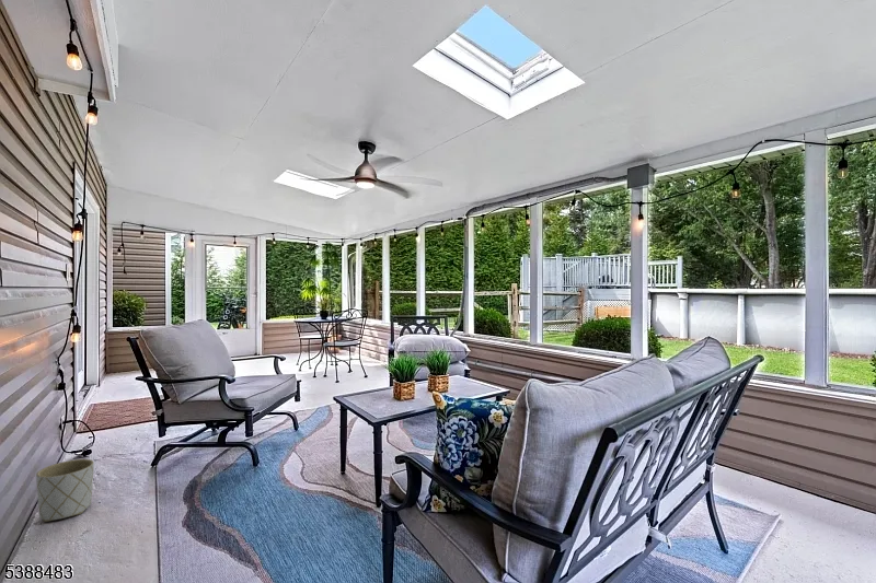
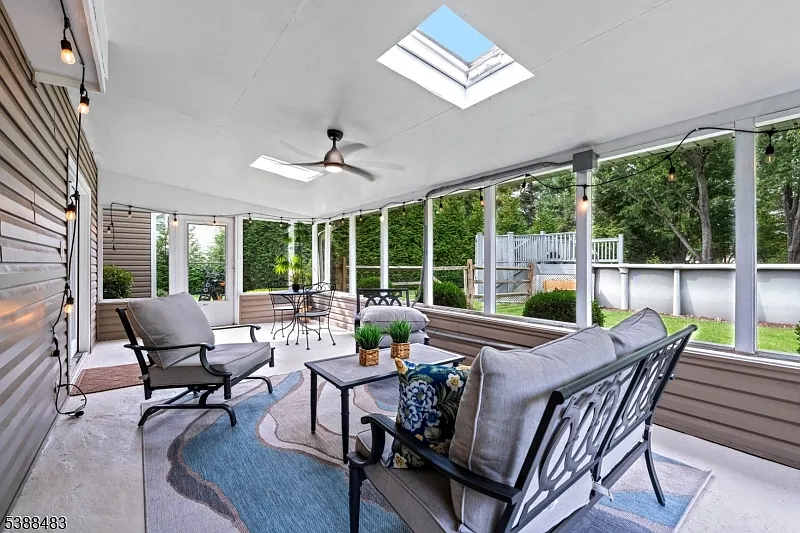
- planter (66, 489)
